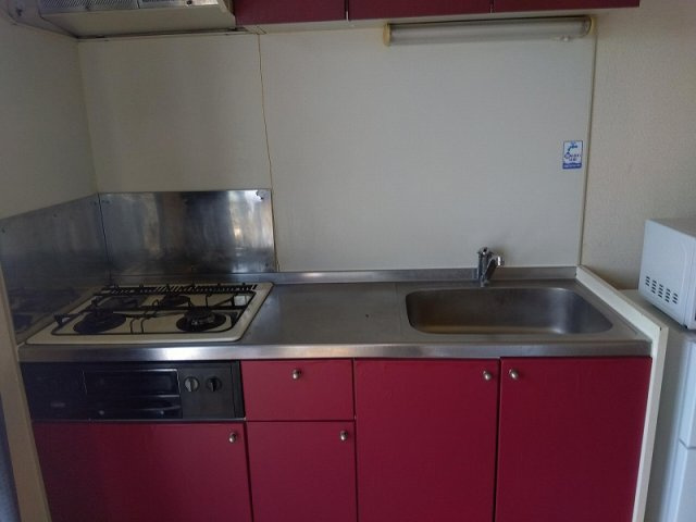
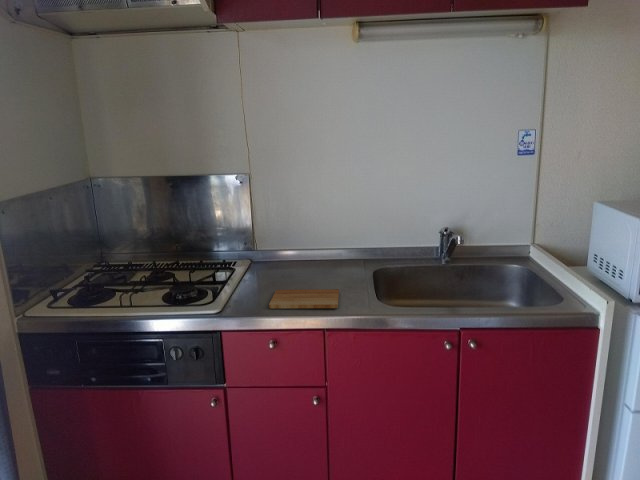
+ cutting board (305, 298)
